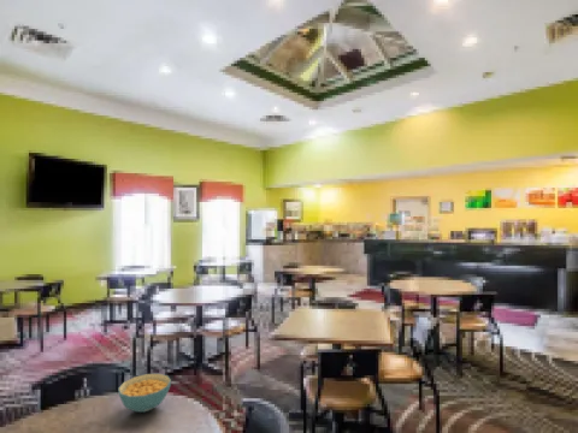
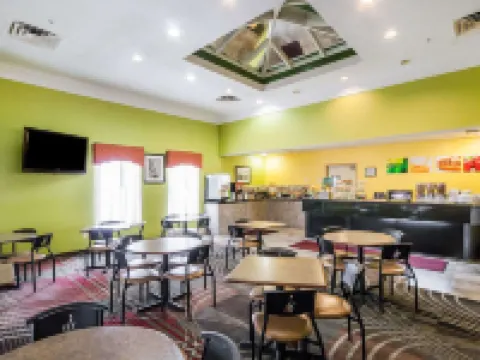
- cereal bowl (144, 396)
